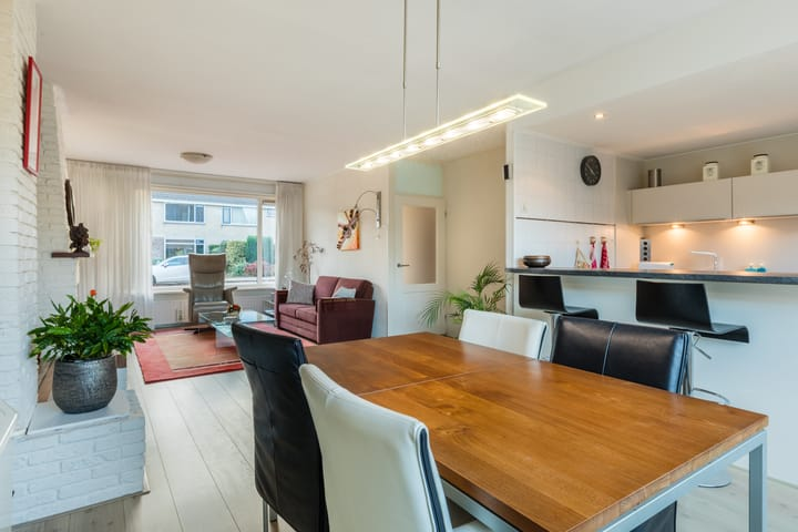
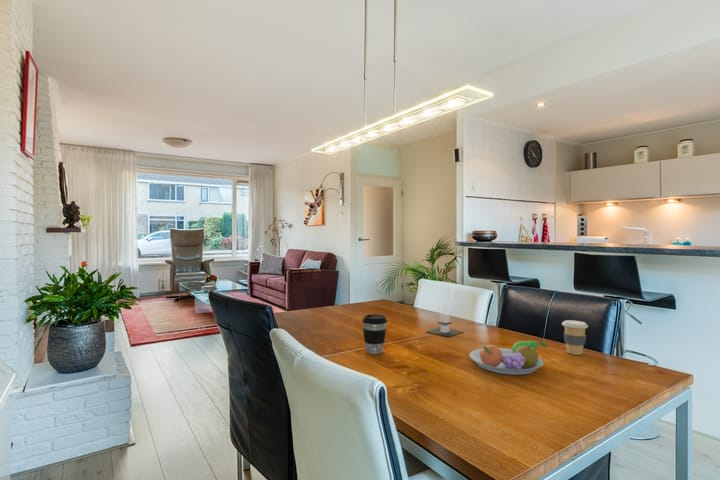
+ coffee cup (574, 337)
+ fruit bowl (508, 351)
+ coffee cup (374, 334)
+ architectural model (444, 322)
